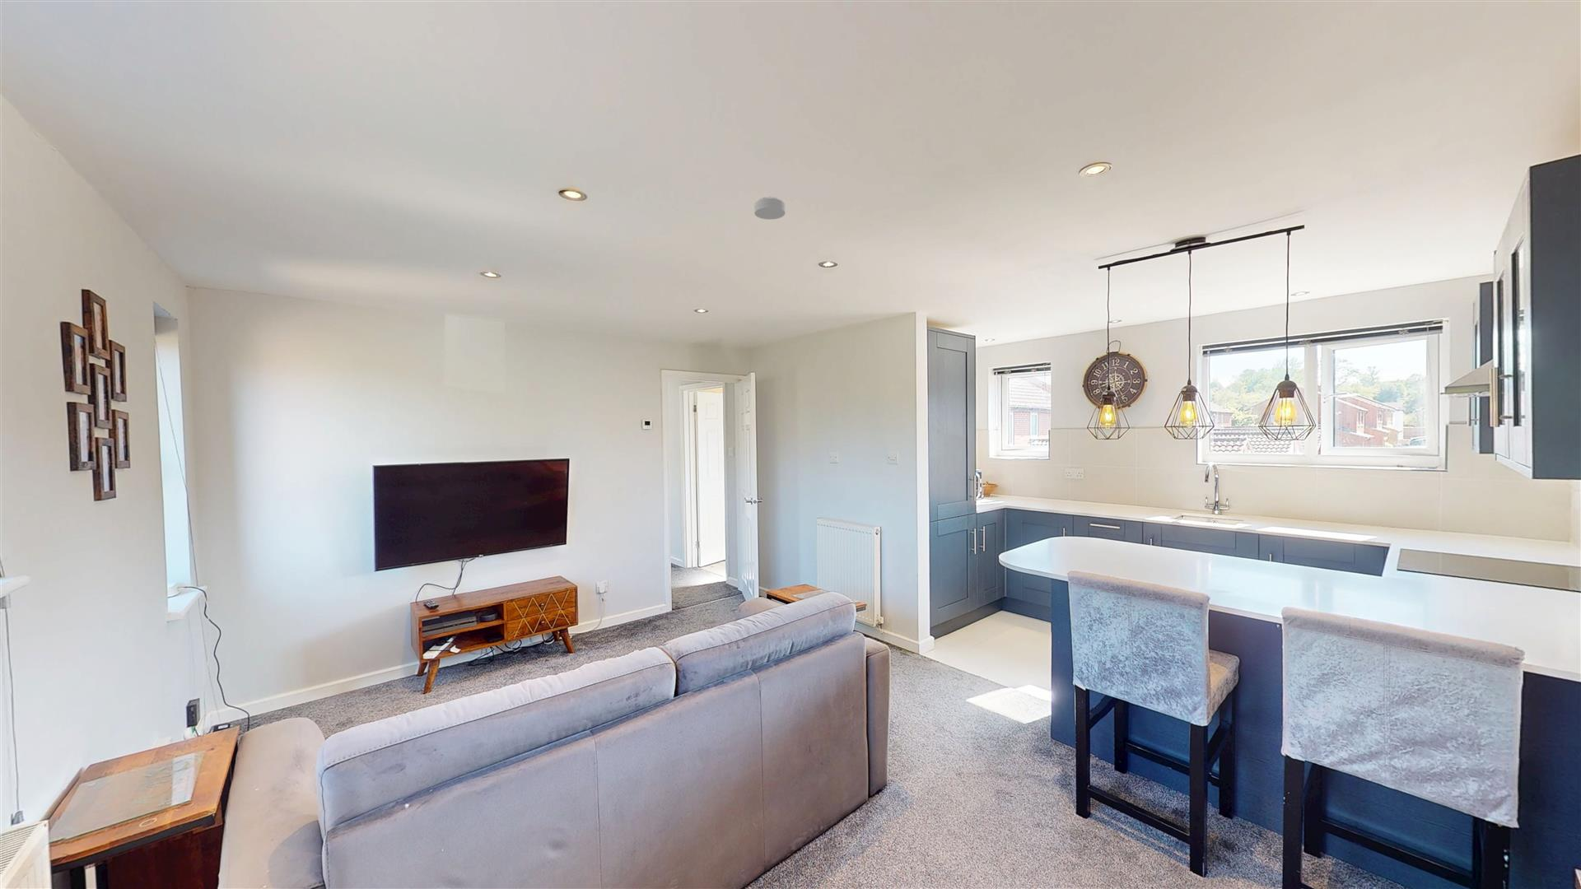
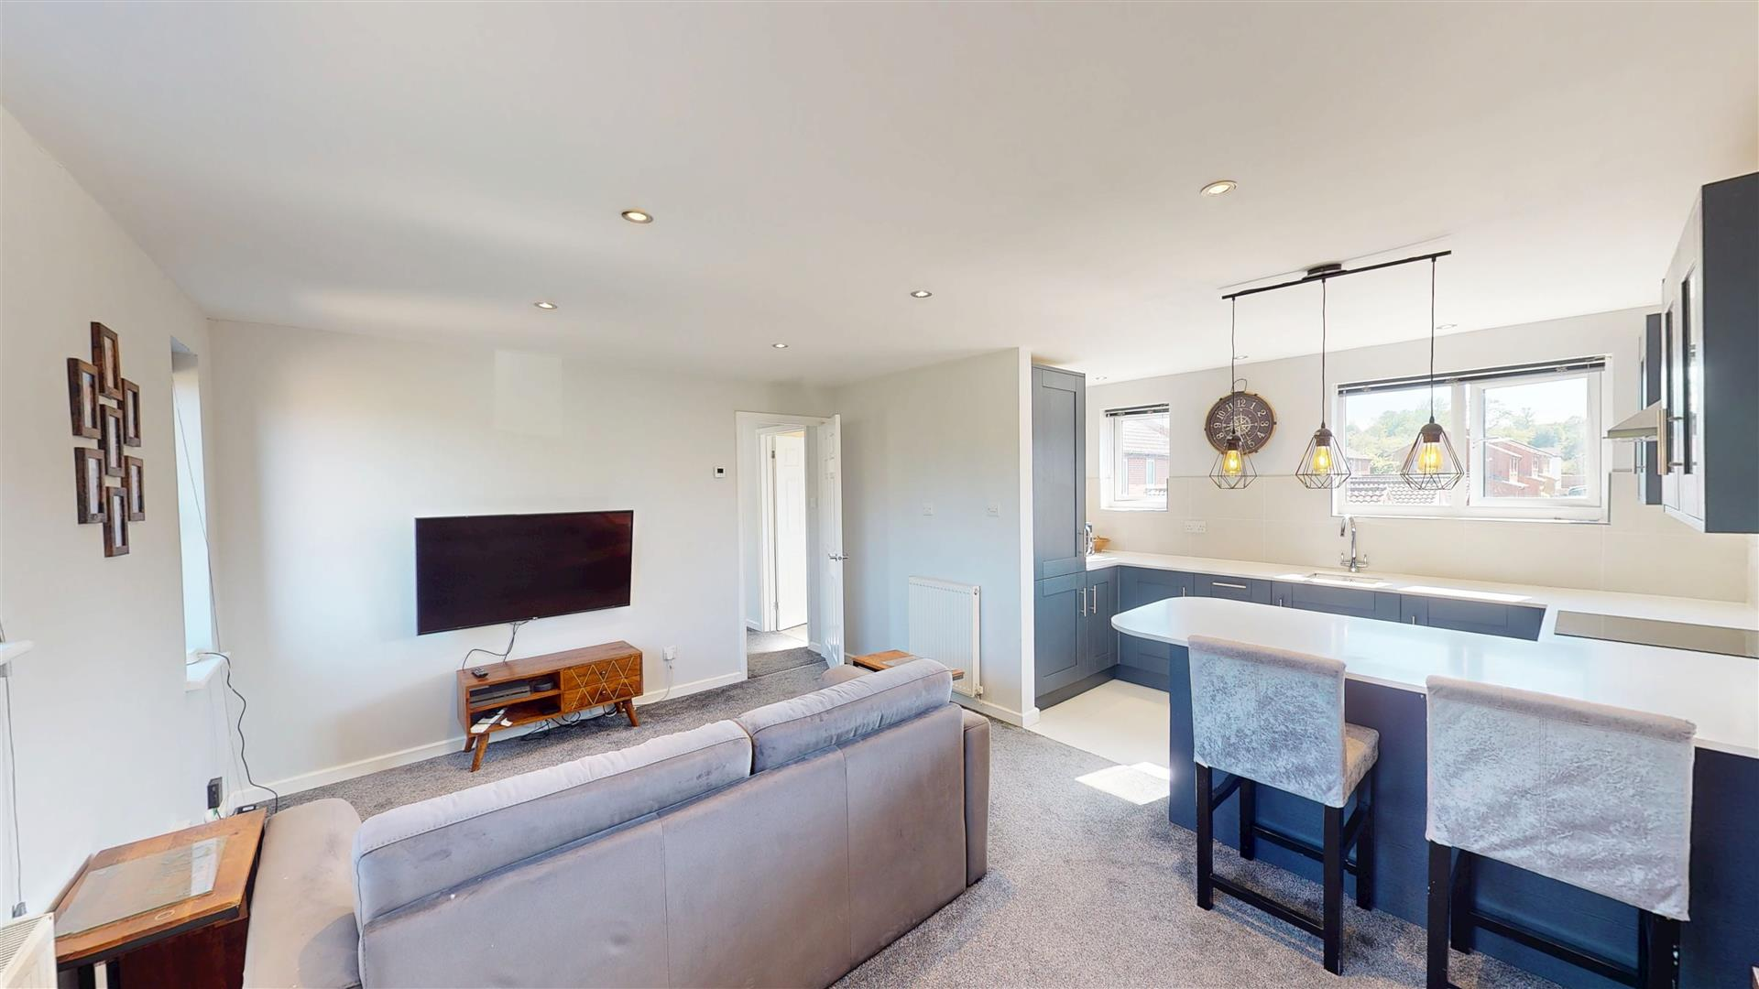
- smoke detector (769, 206)
